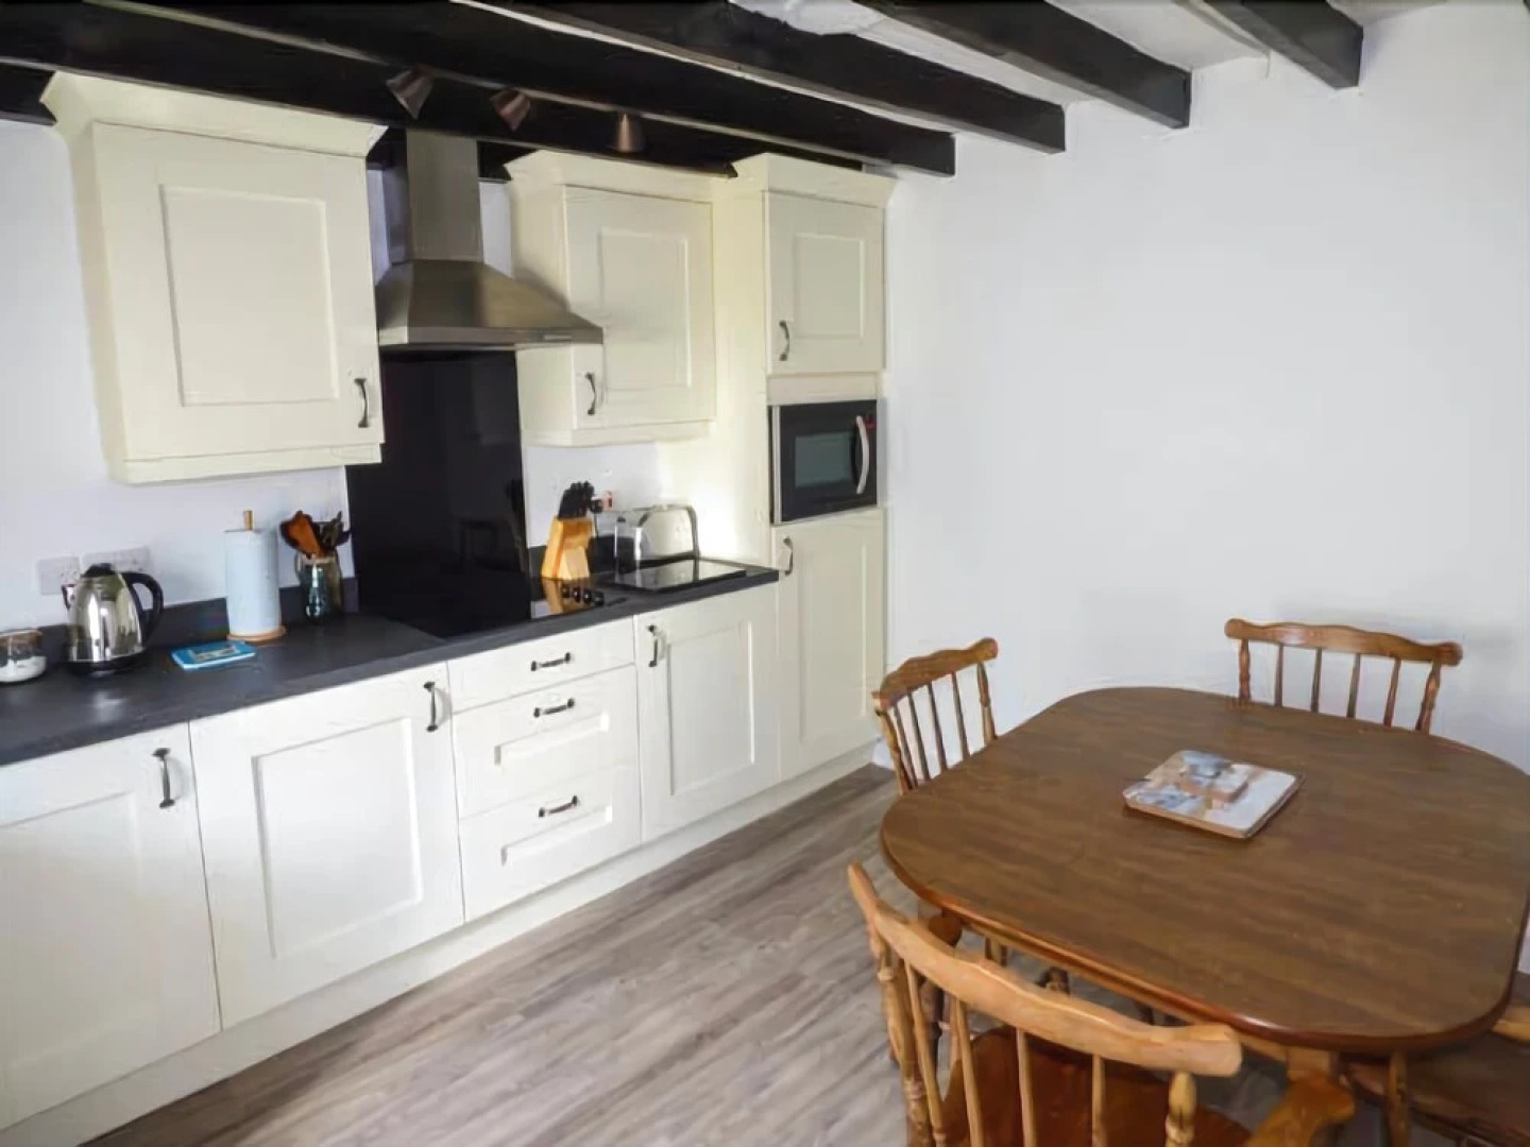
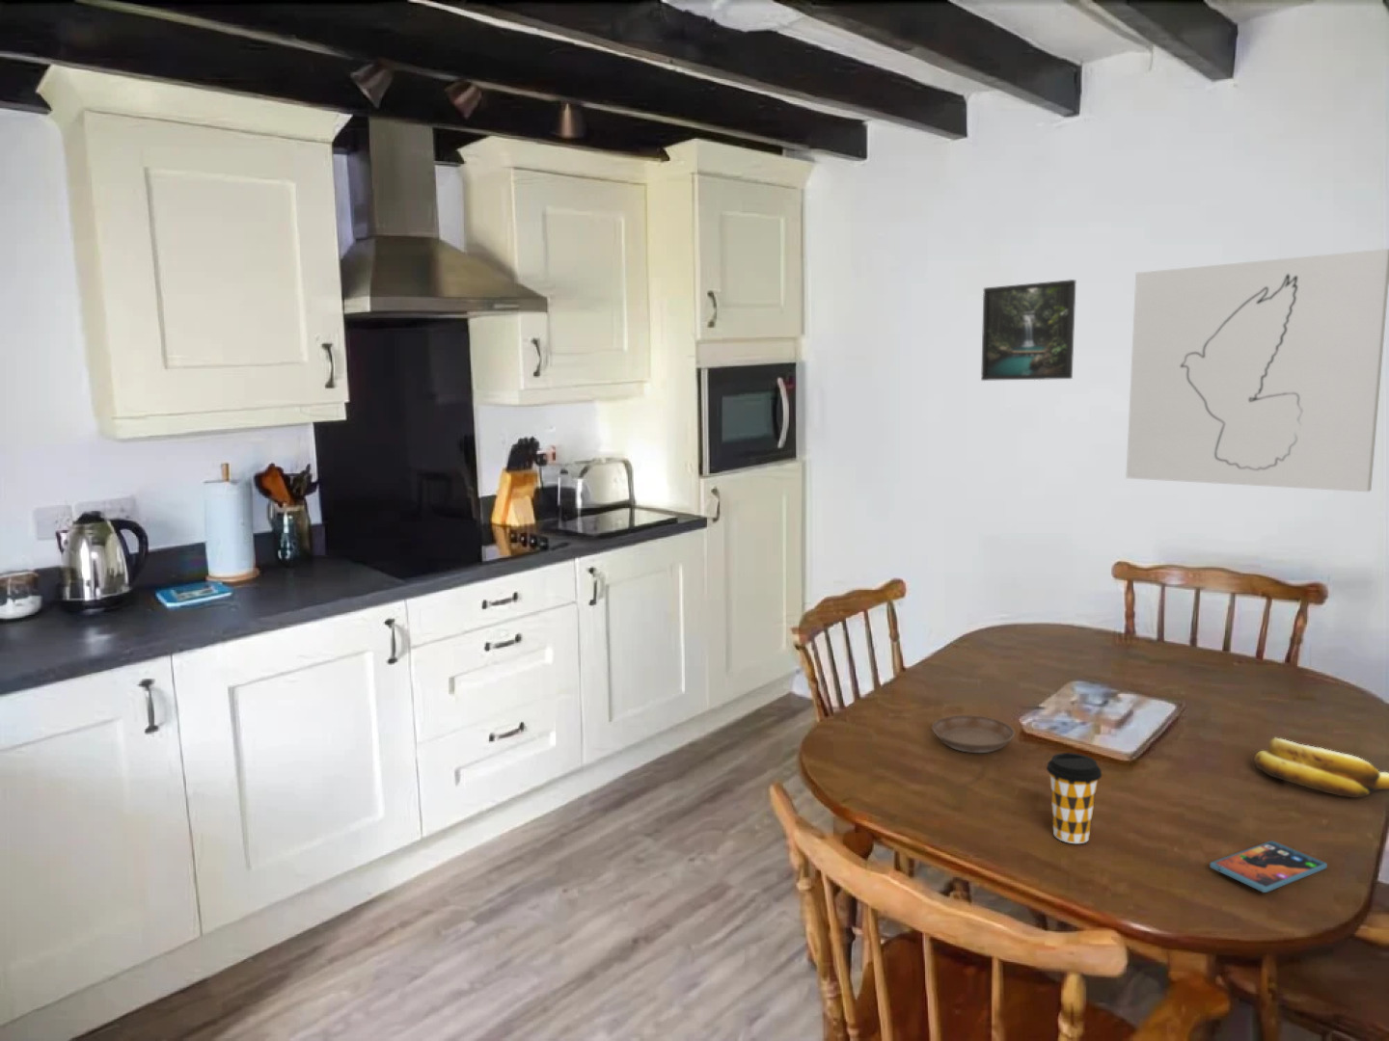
+ saucer (972, 736)
+ banana (1324, 759)
+ wall art (1246, 374)
+ smartphone (1268, 865)
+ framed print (1026, 331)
+ coffee cup (1073, 798)
